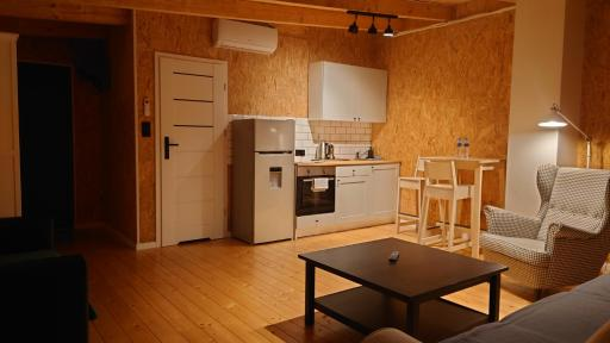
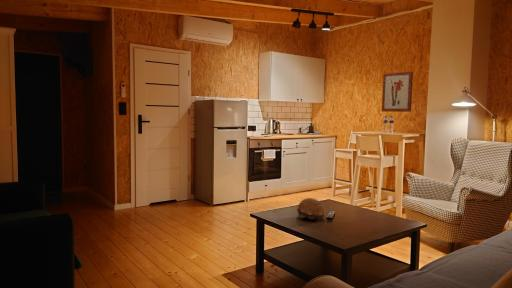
+ decorative bowl (310, 208)
+ wall art (396, 92)
